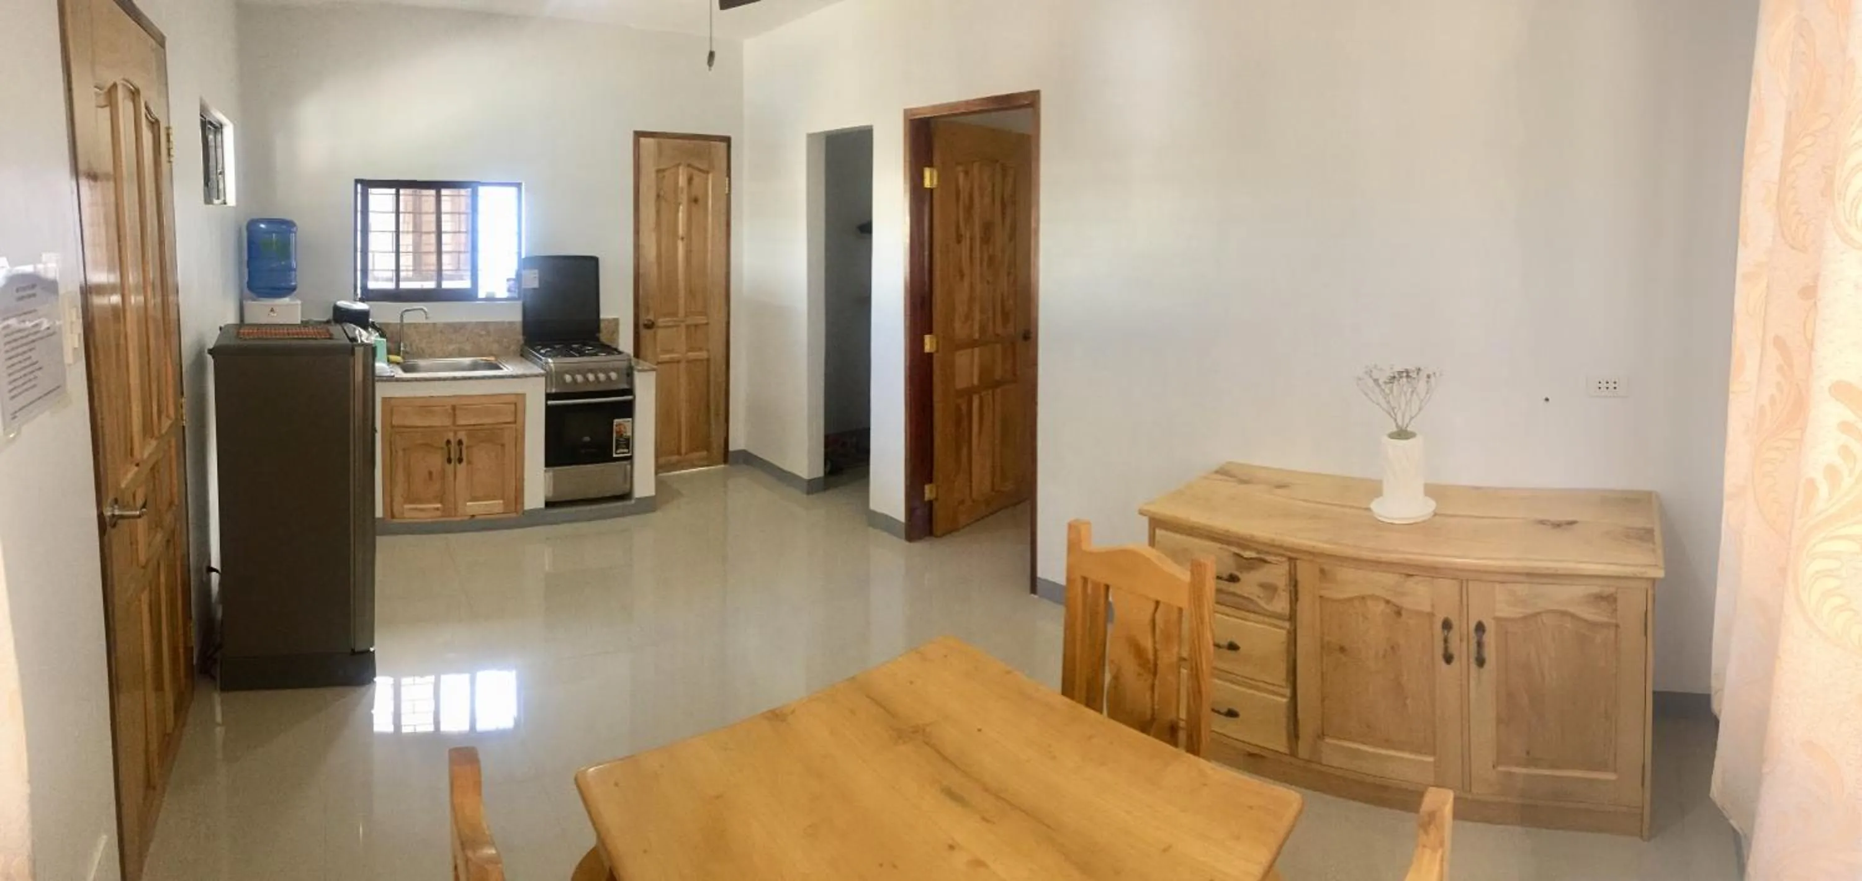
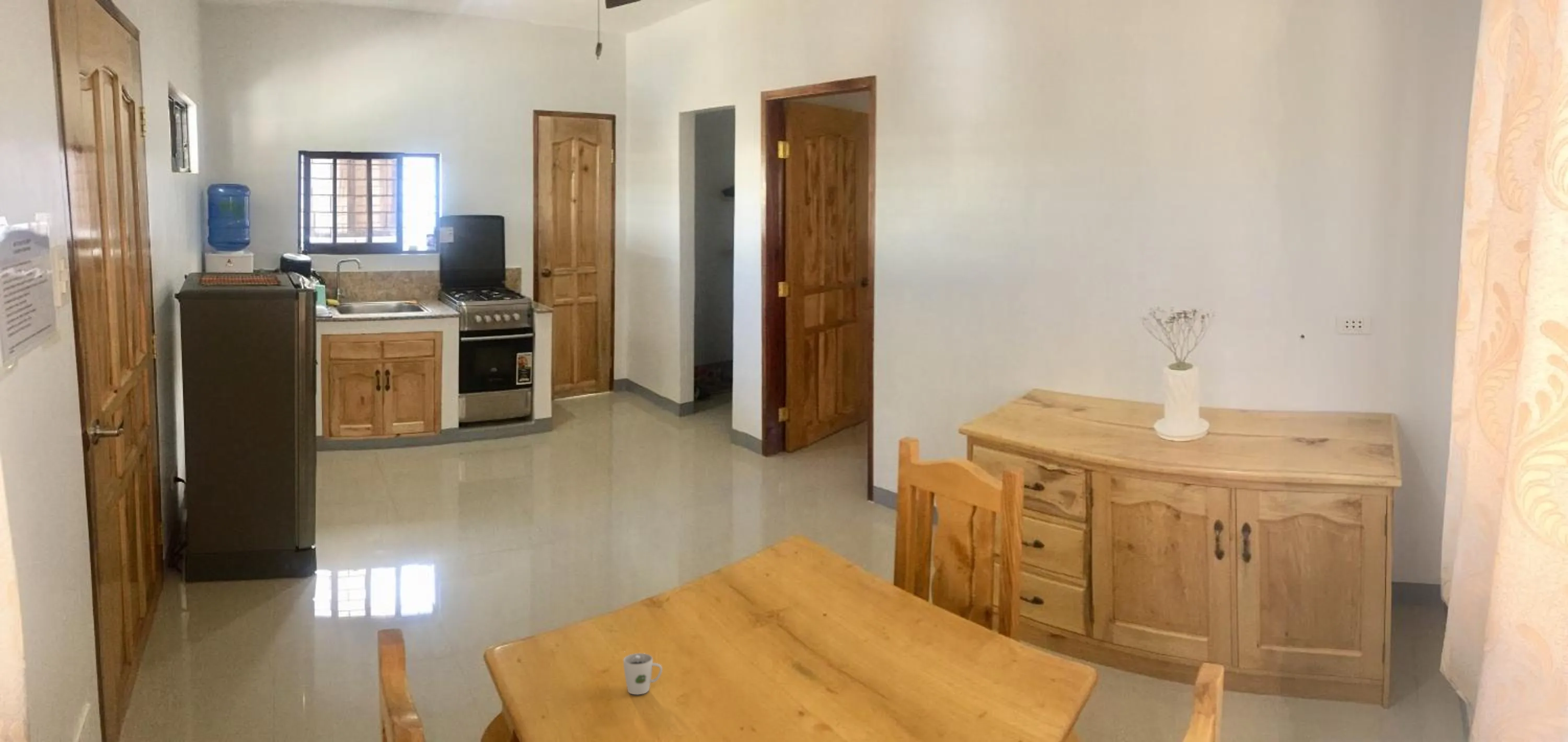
+ cup (642, 663)
